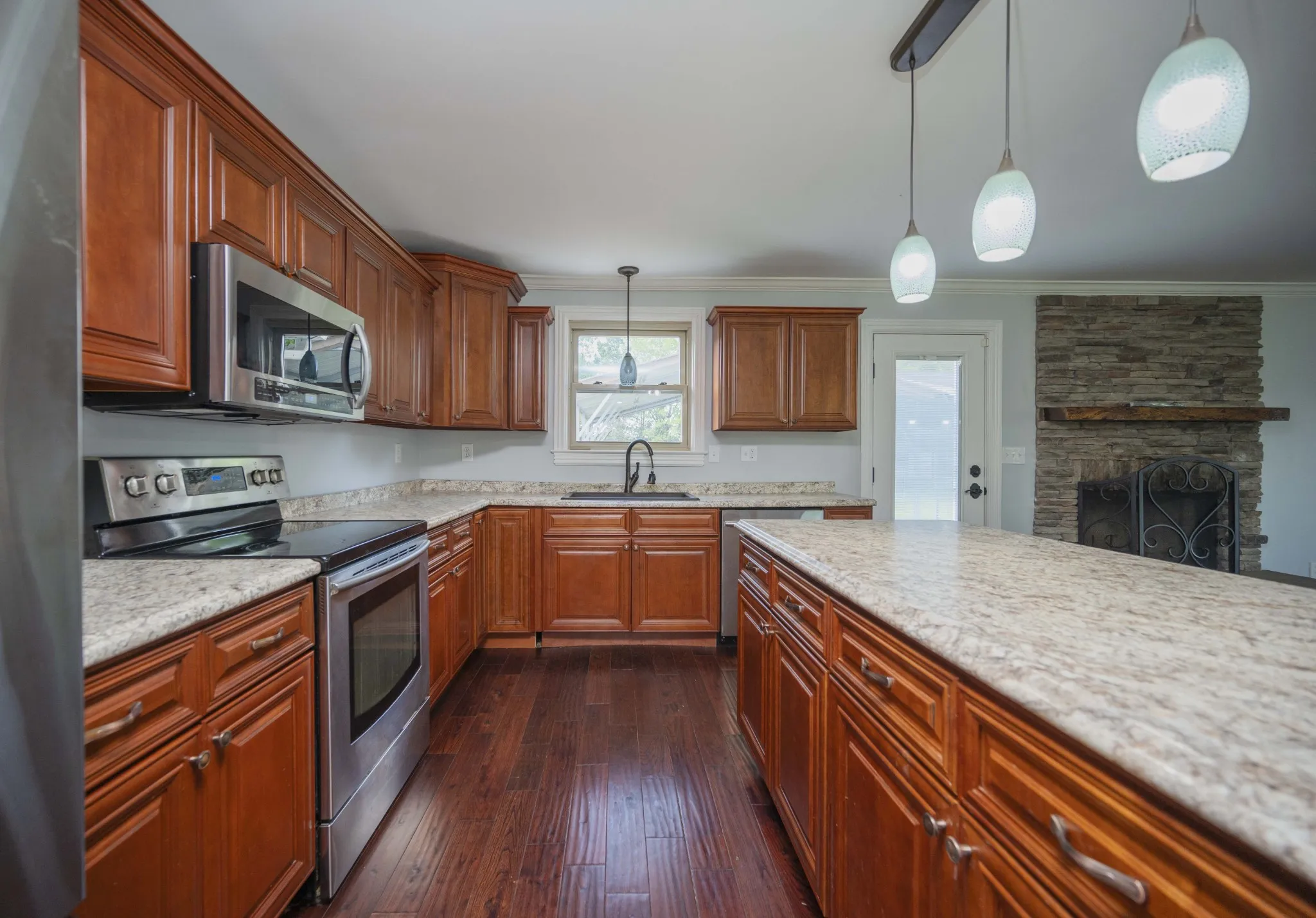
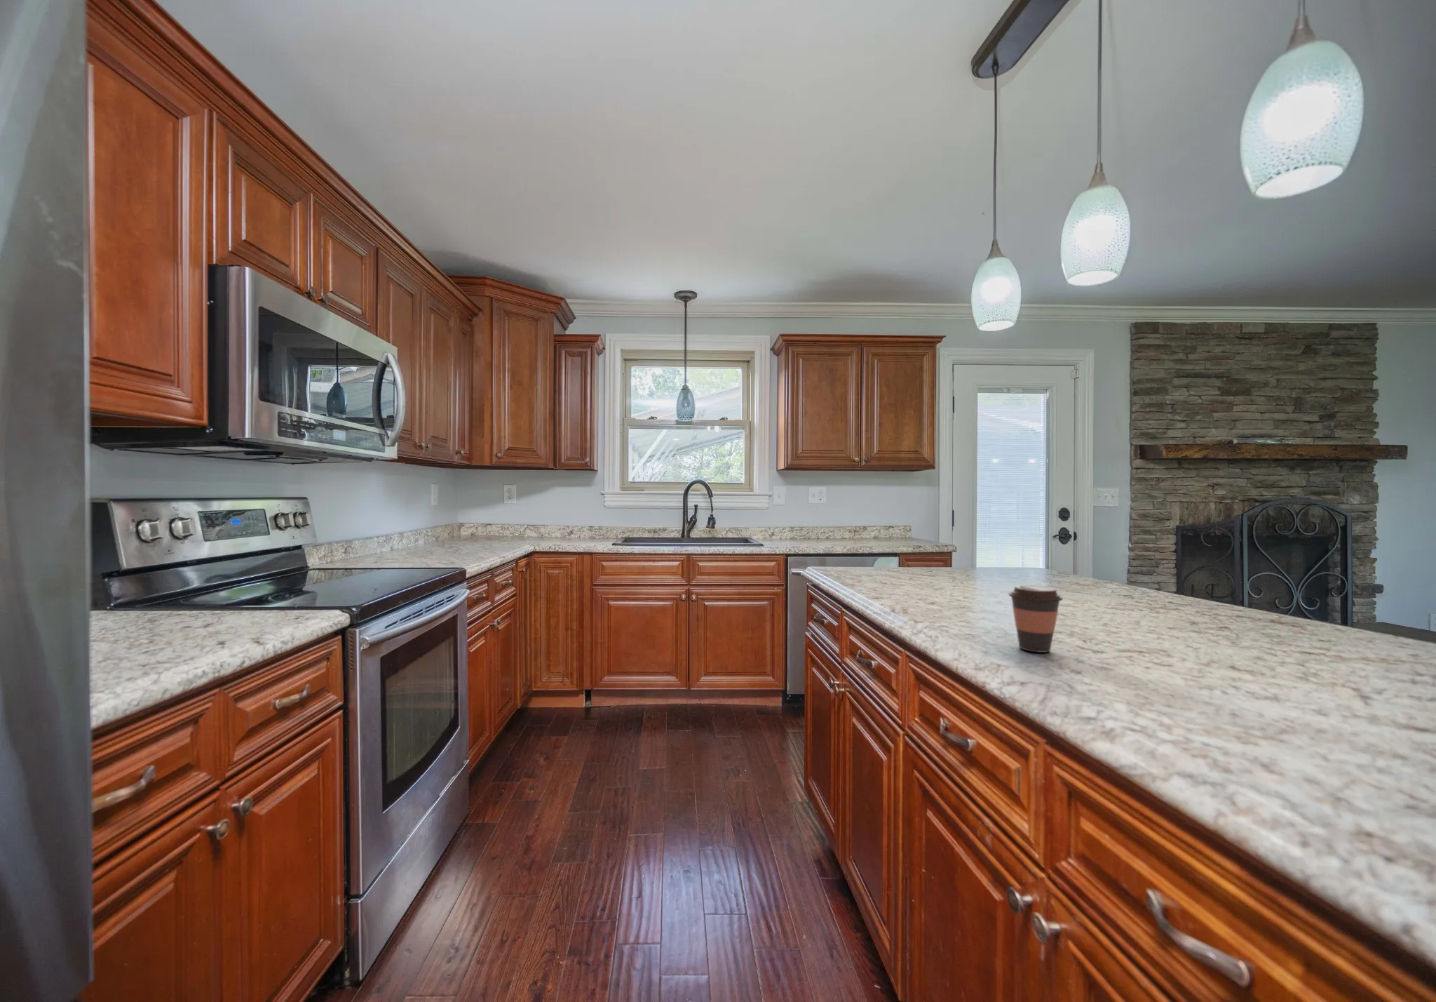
+ coffee cup (1034, 618)
